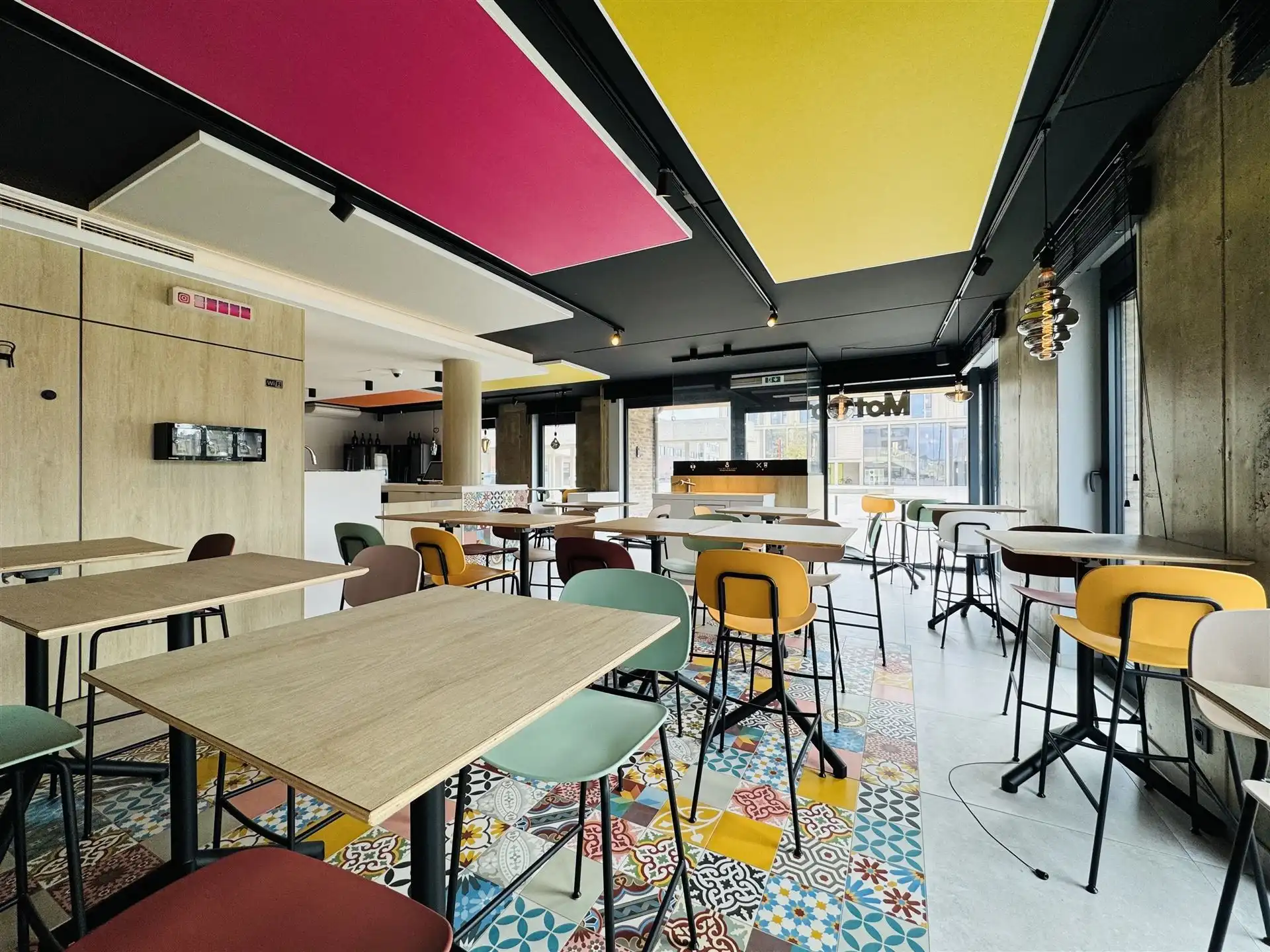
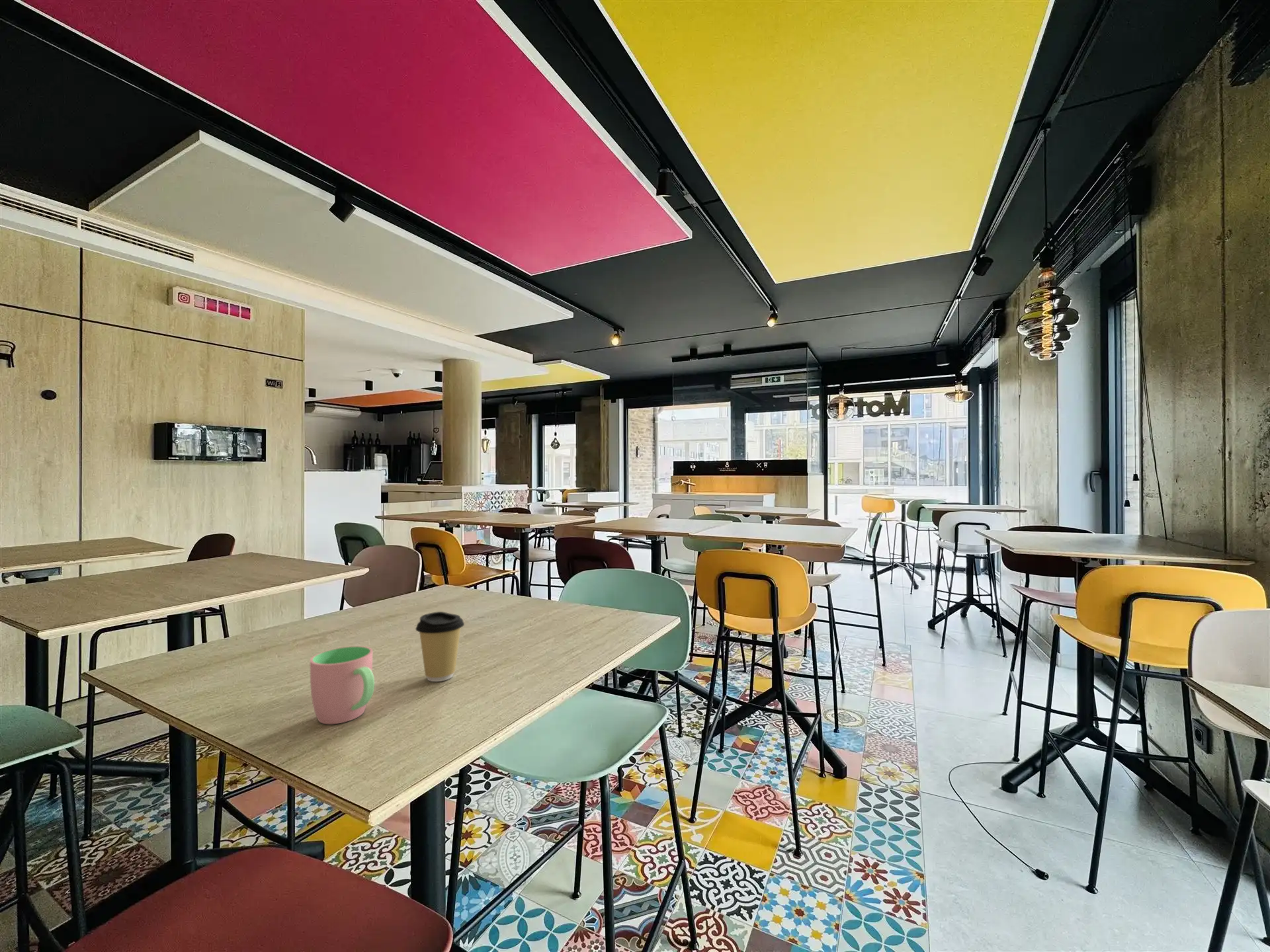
+ coffee cup (440, 646)
+ cup (347, 686)
